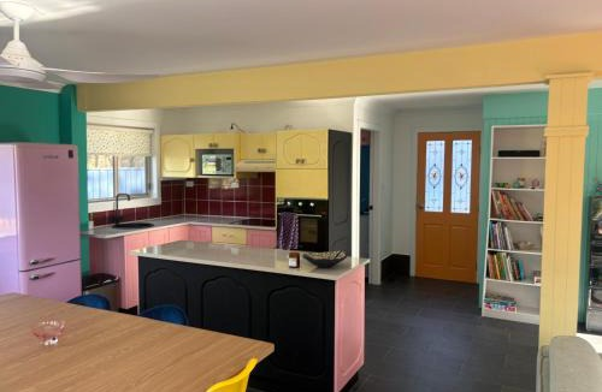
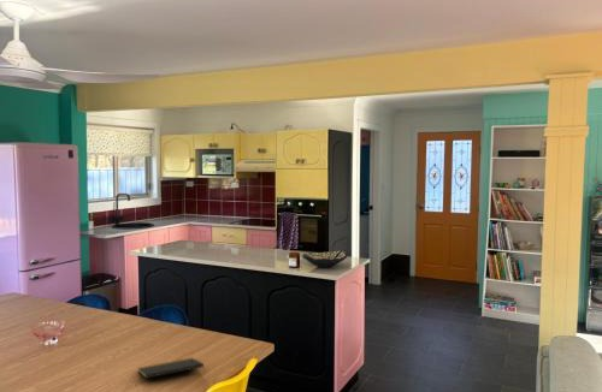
+ notepad (170, 367)
